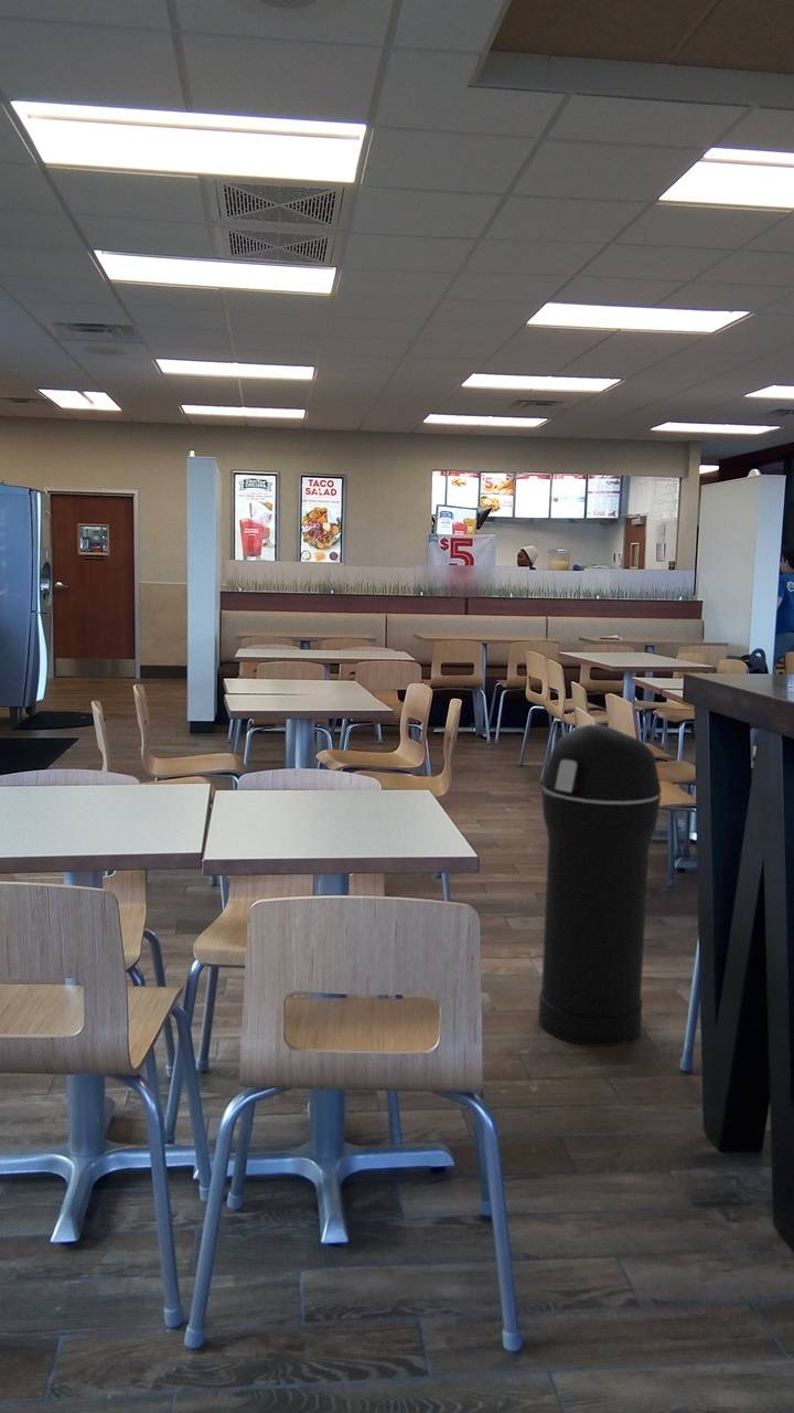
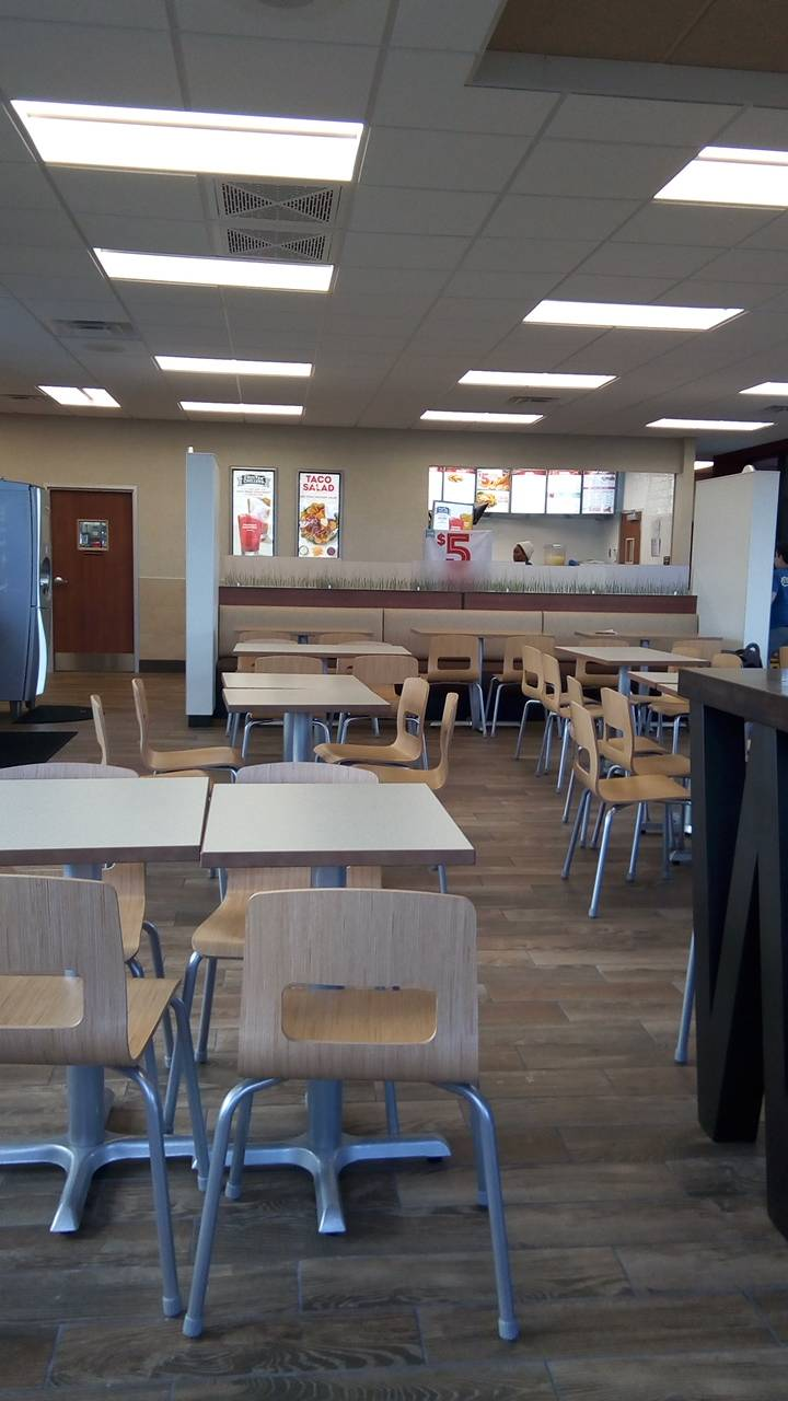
- trash can (594, 877)
